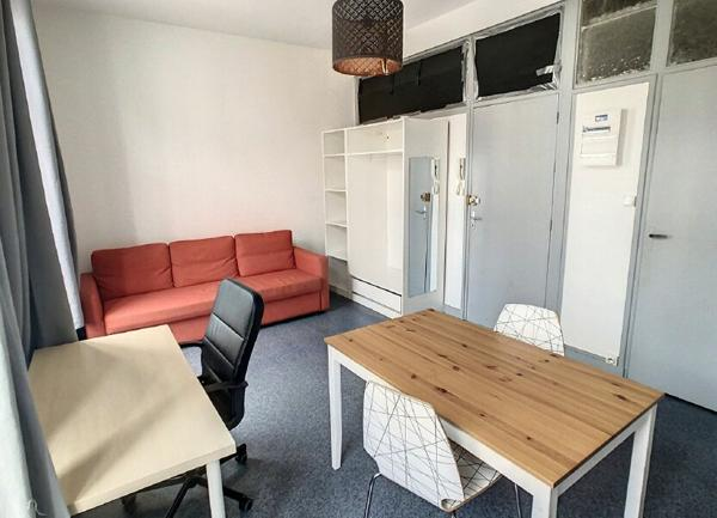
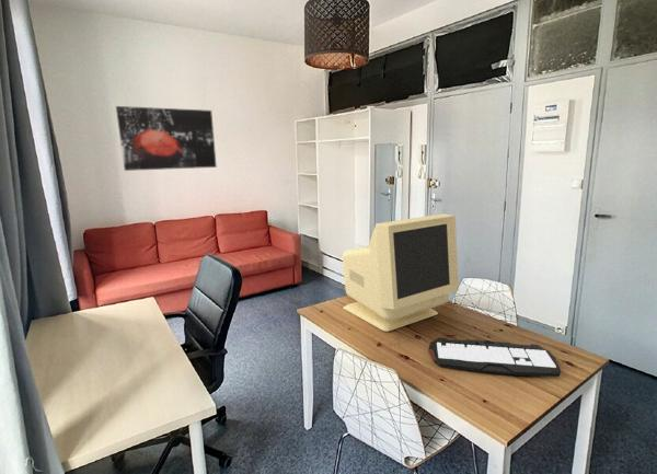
+ monitor (391, 264)
+ wall art (170, 139)
+ keyboard (491, 355)
